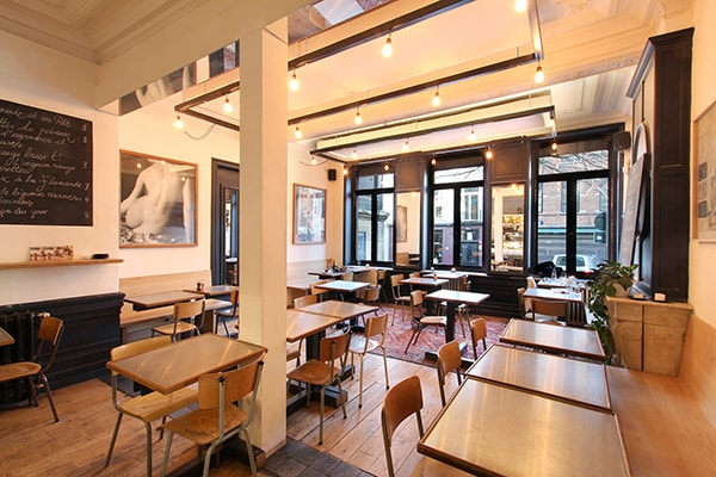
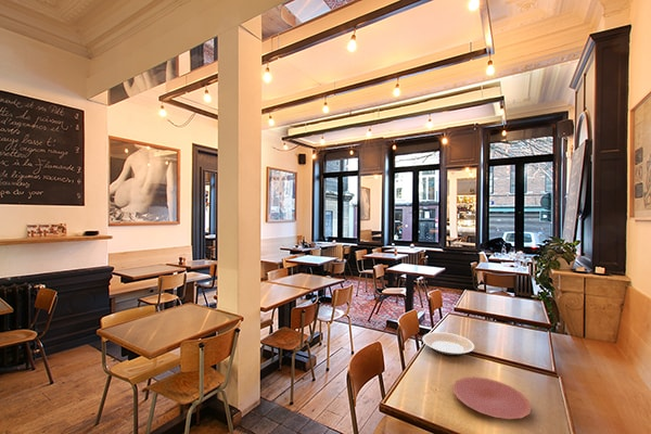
+ plate (489, 398)
+ plate (447, 345)
